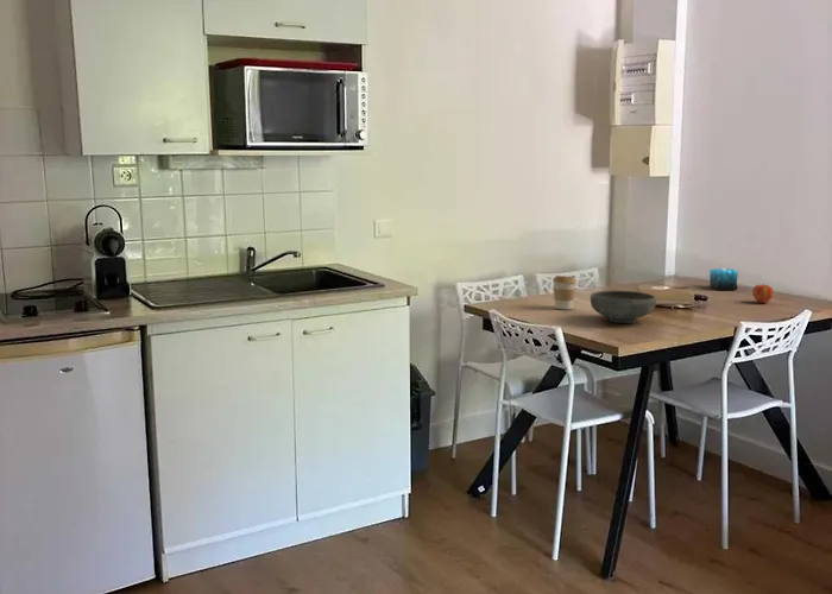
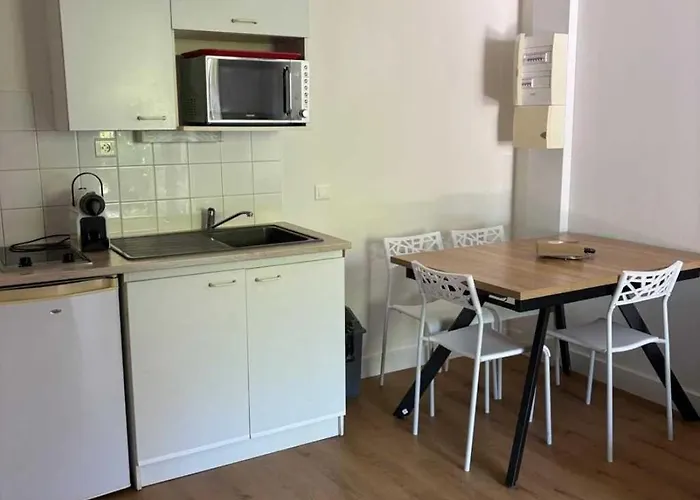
- bowl (622, 307)
- apple (763, 292)
- coffee cup (563, 291)
- candle (724, 274)
